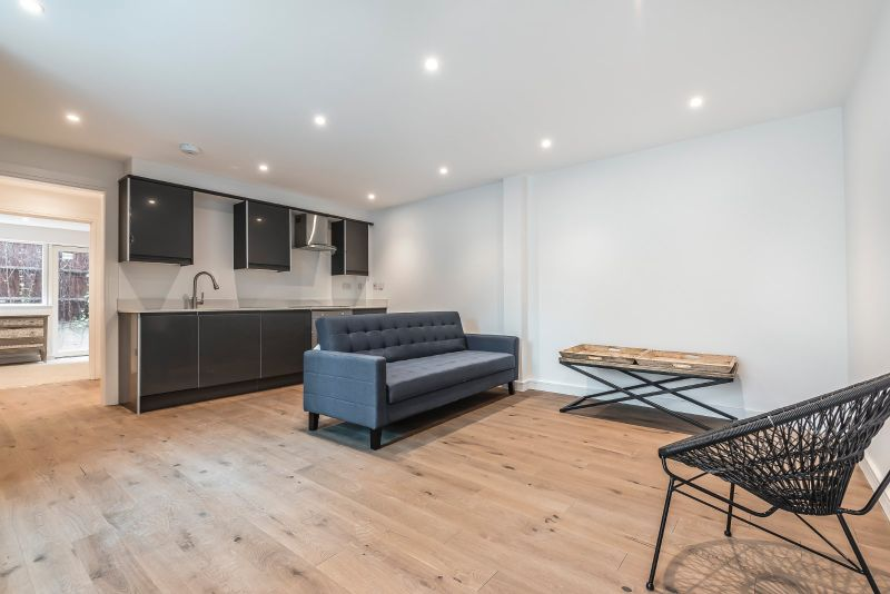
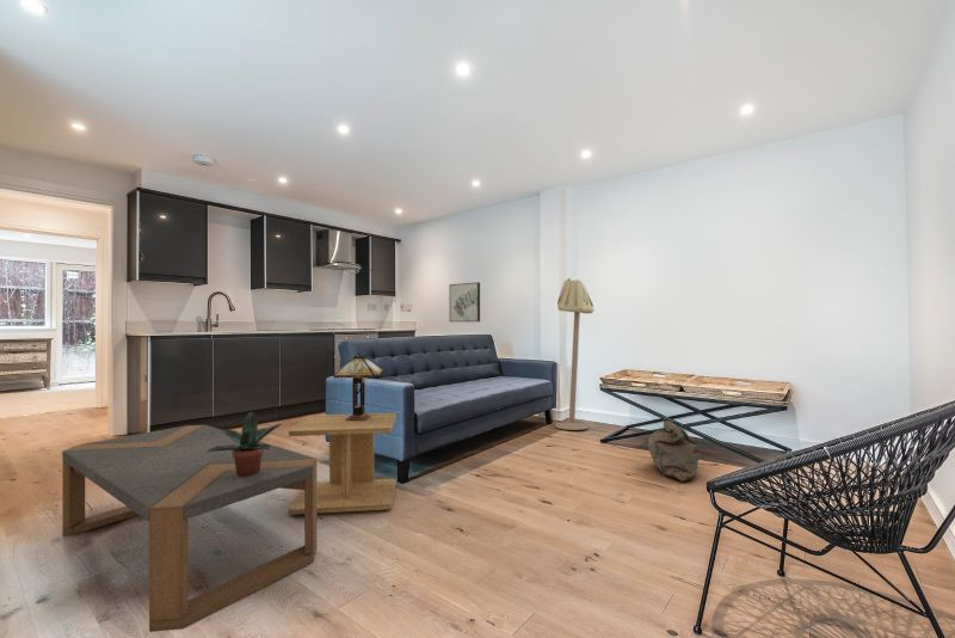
+ wall art (464, 302)
+ table lamp (361, 385)
+ coffee table (185, 498)
+ side table (346, 460)
+ bag (673, 444)
+ floor lamp (574, 351)
+ potted plant (247, 443)
